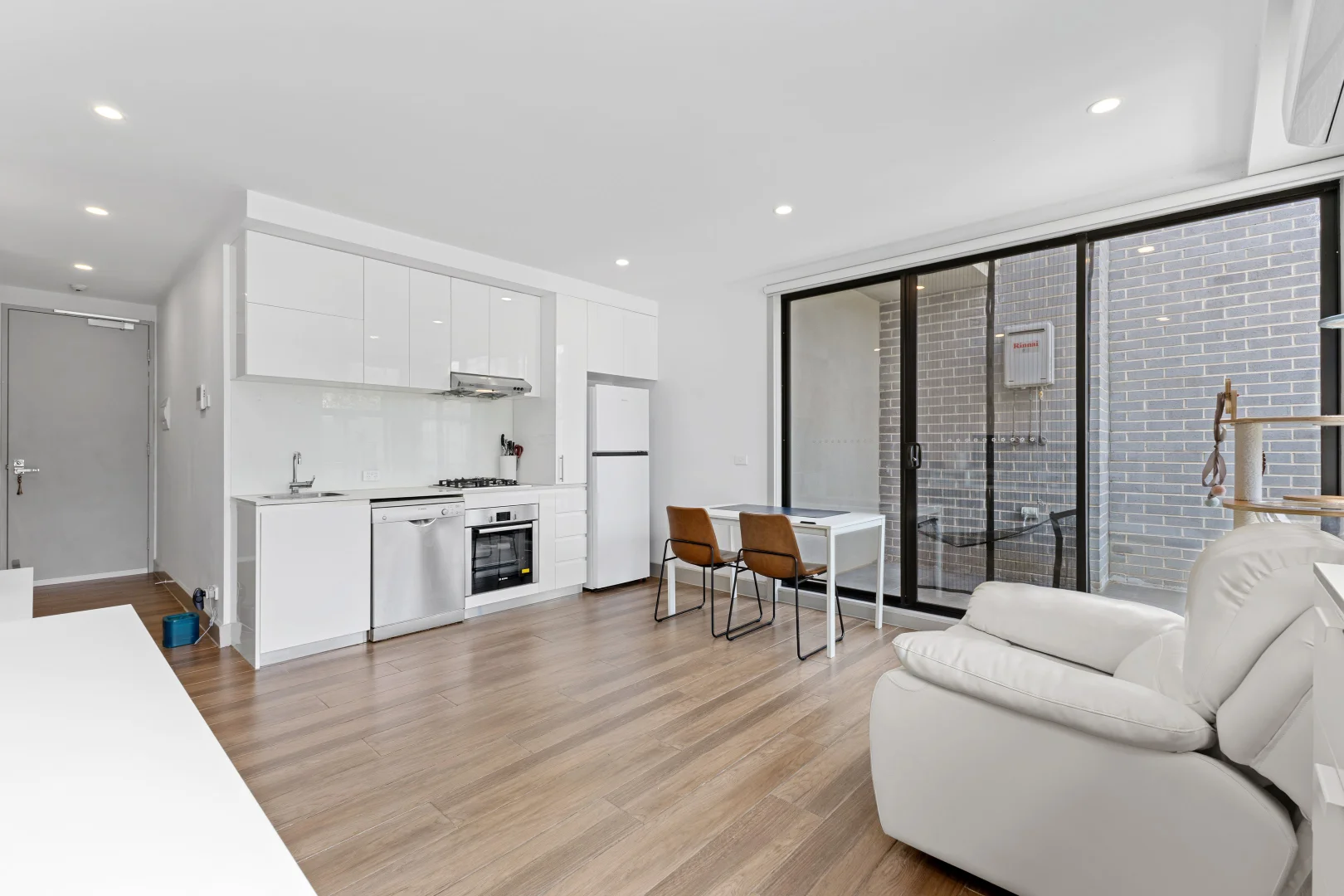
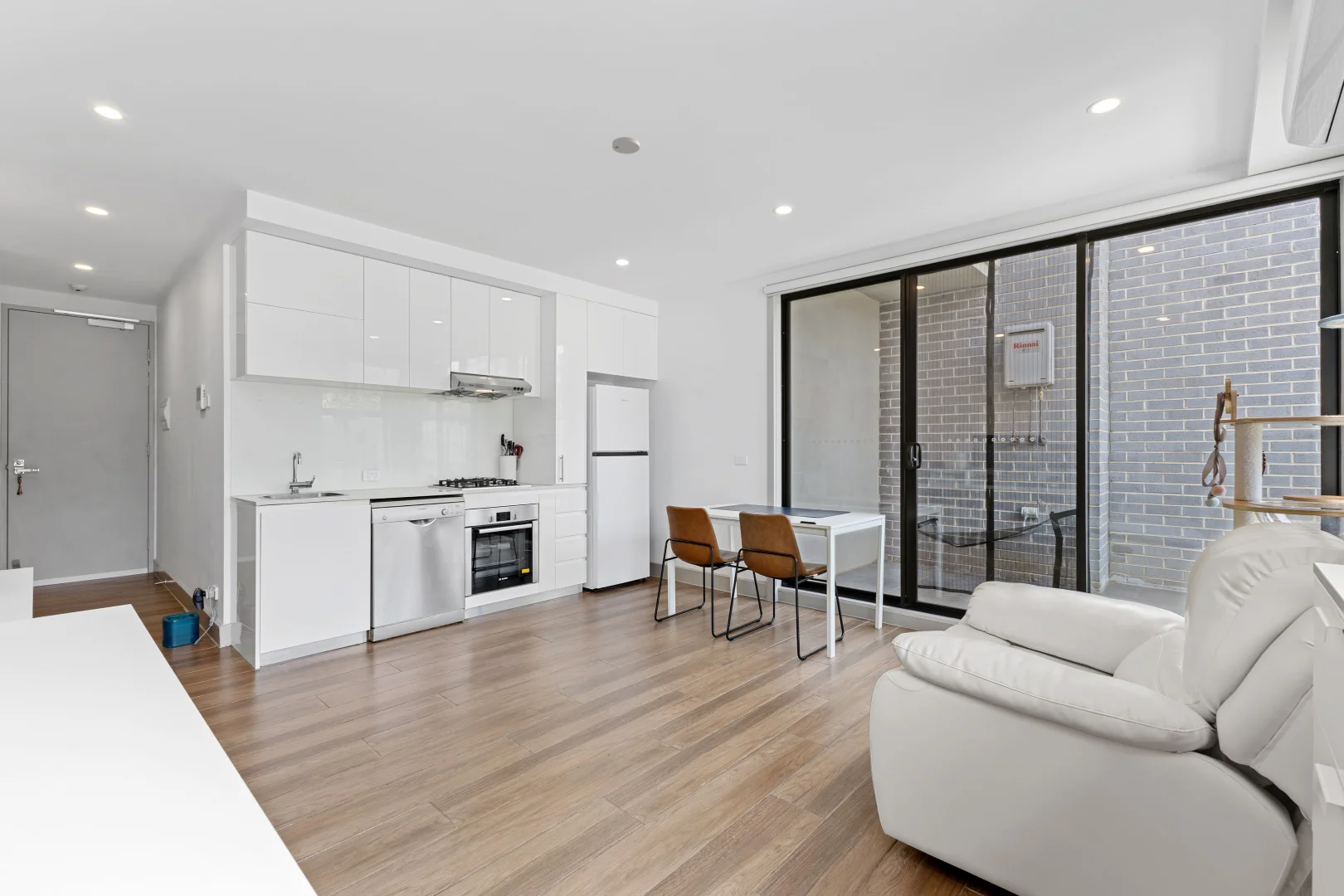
+ smoke detector (626, 145)
